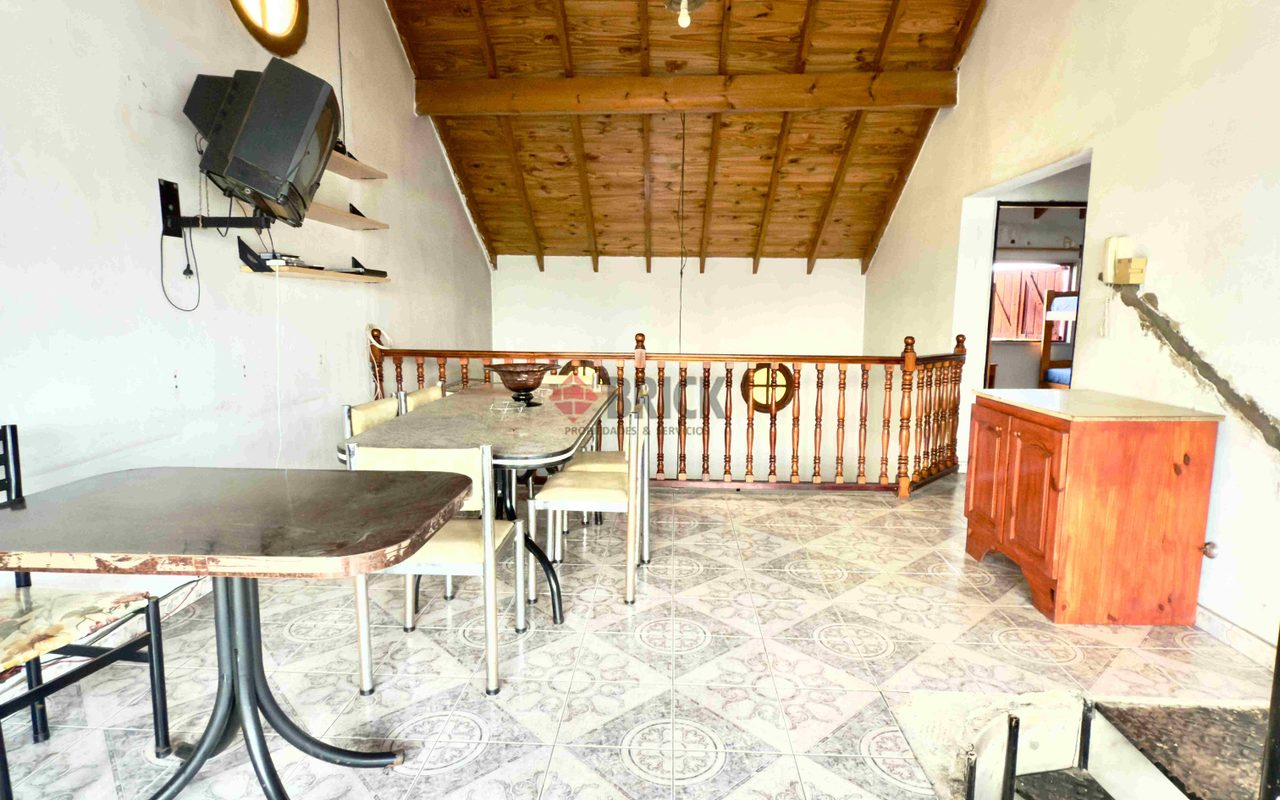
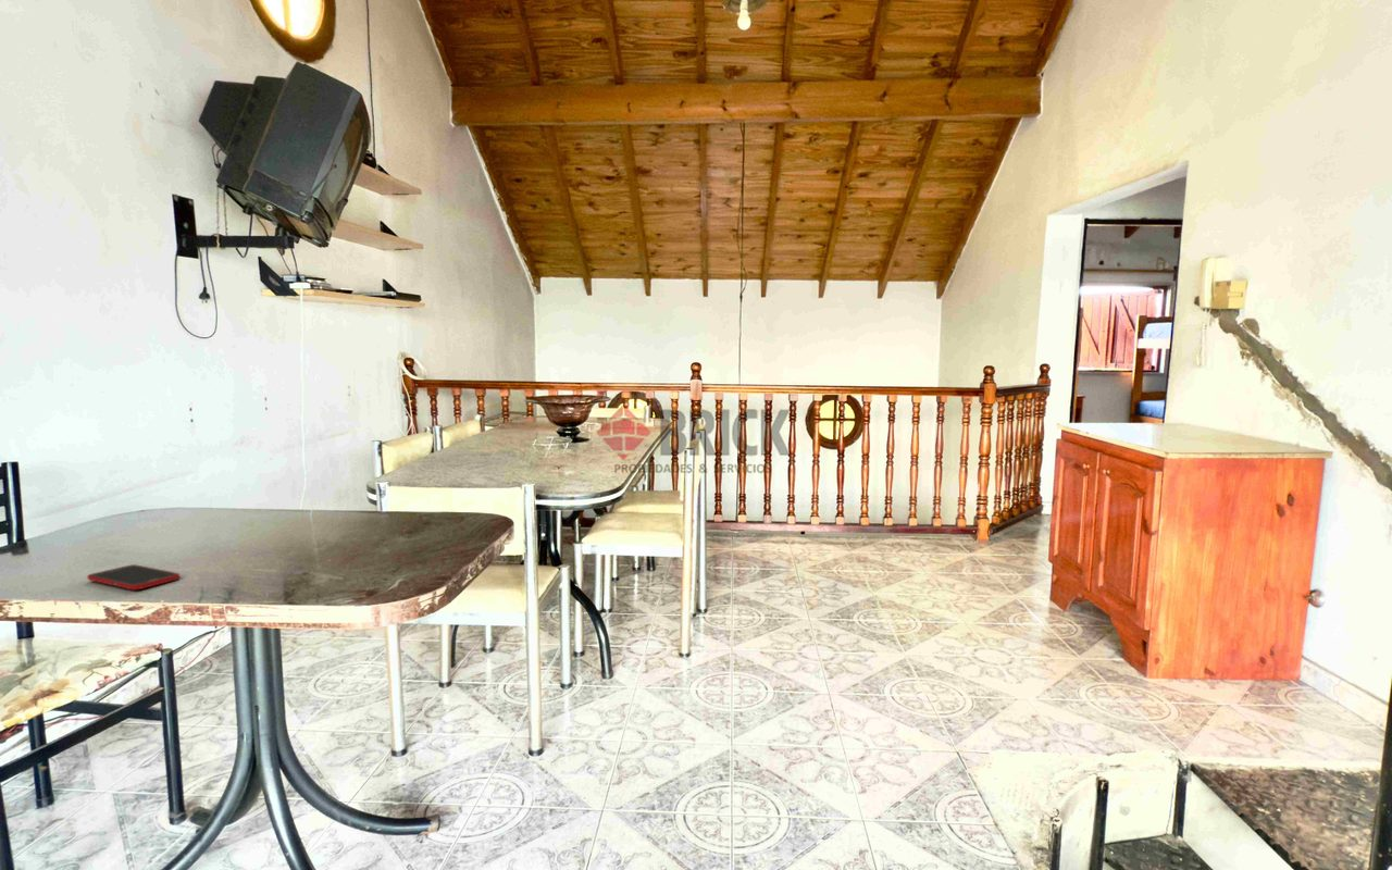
+ cell phone (134, 576)
